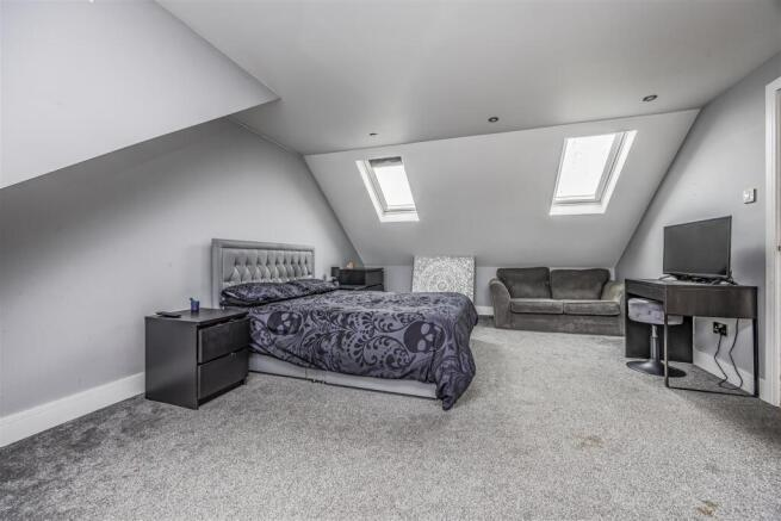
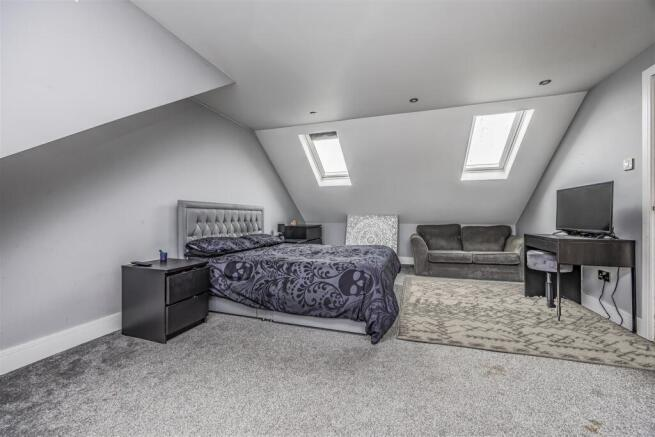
+ rug (489, 304)
